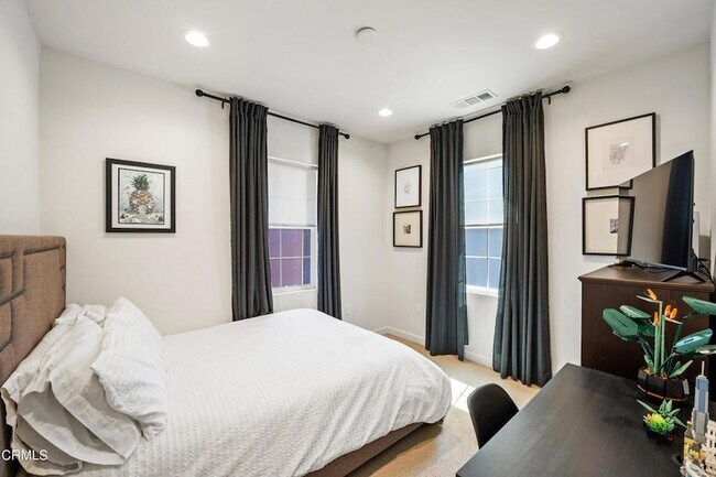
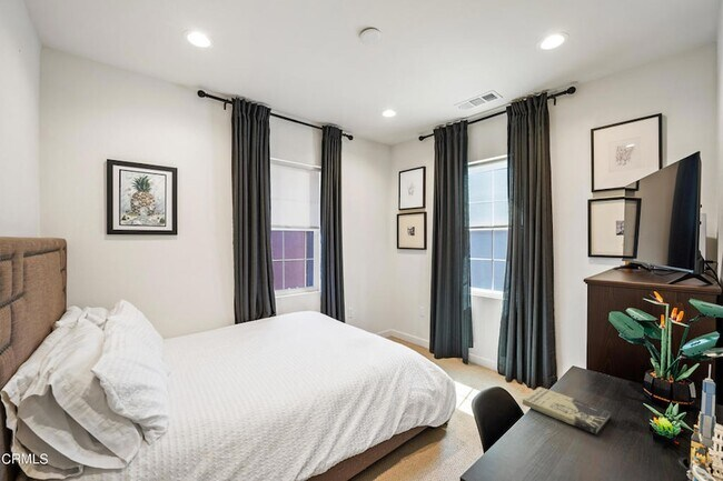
+ book (564, 408)
